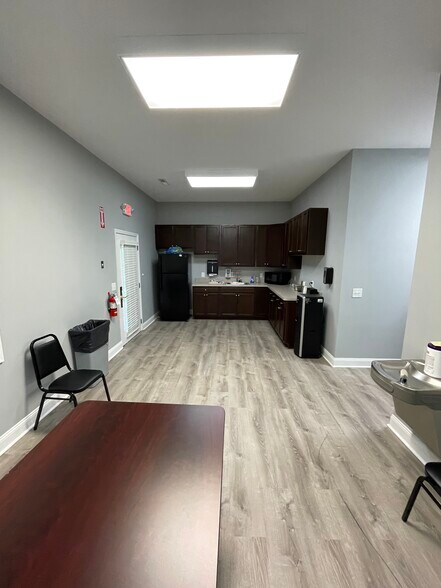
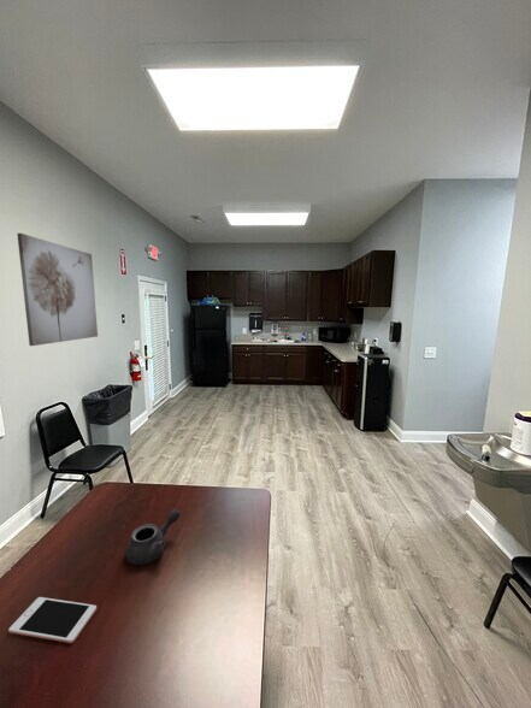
+ teapot (155, 535)
+ cell phone (54, 618)
+ wall art (64, 294)
